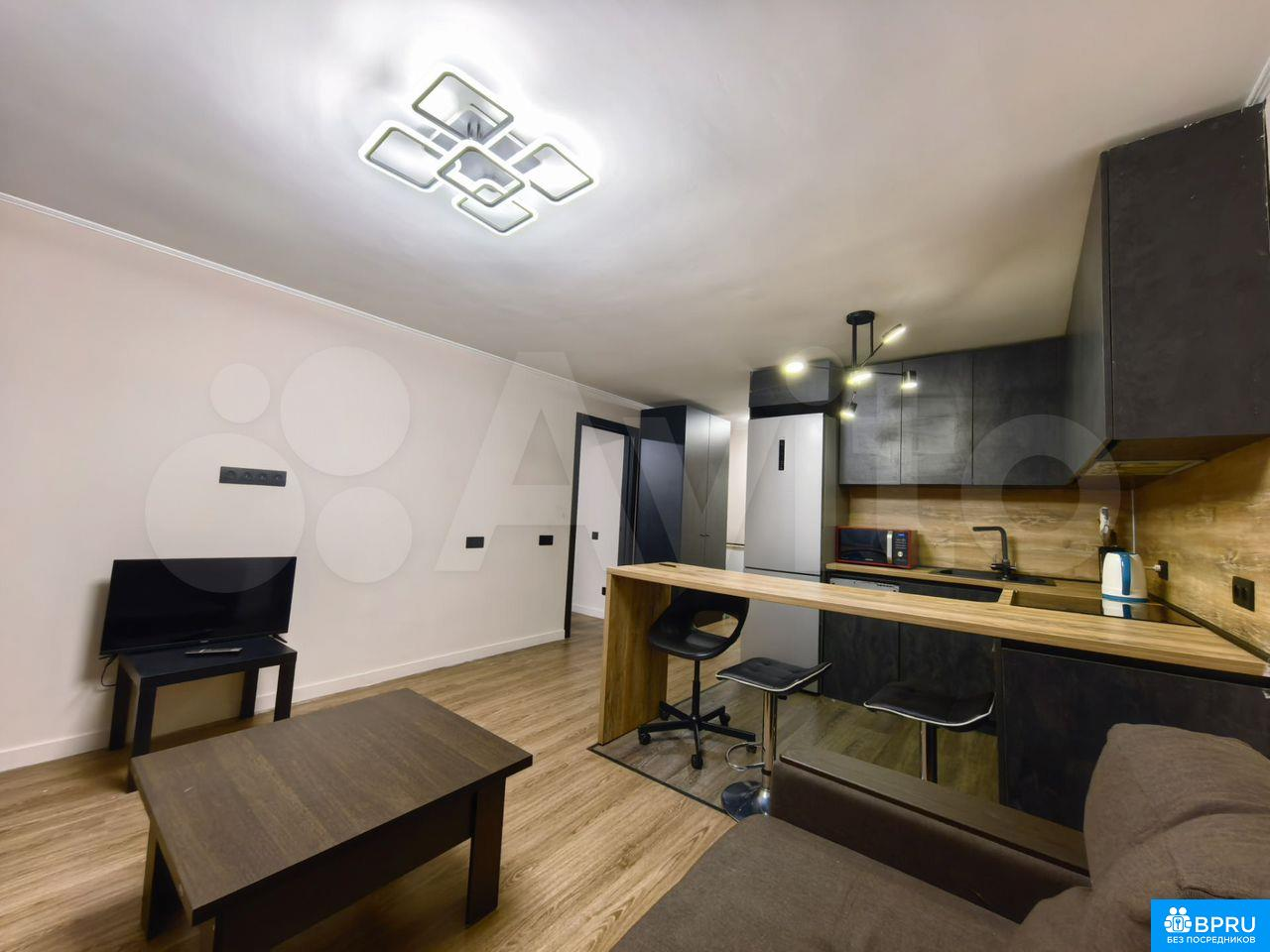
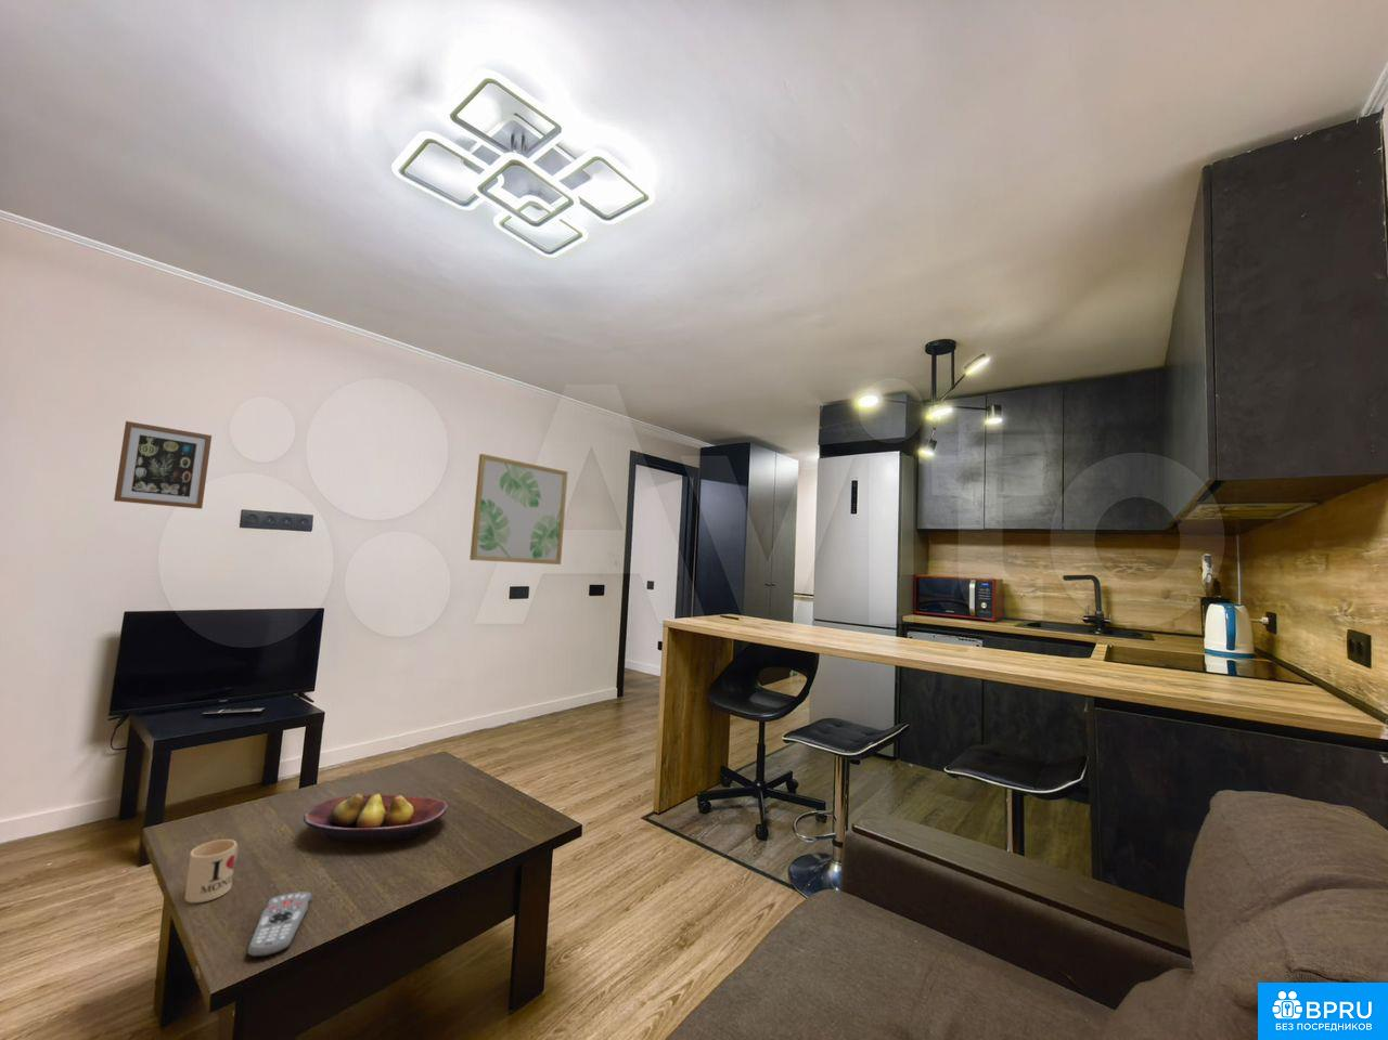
+ remote control (280, 922)
+ fruit bowl (377, 813)
+ wall art (521, 512)
+ mug (216, 865)
+ wall art (165, 465)
